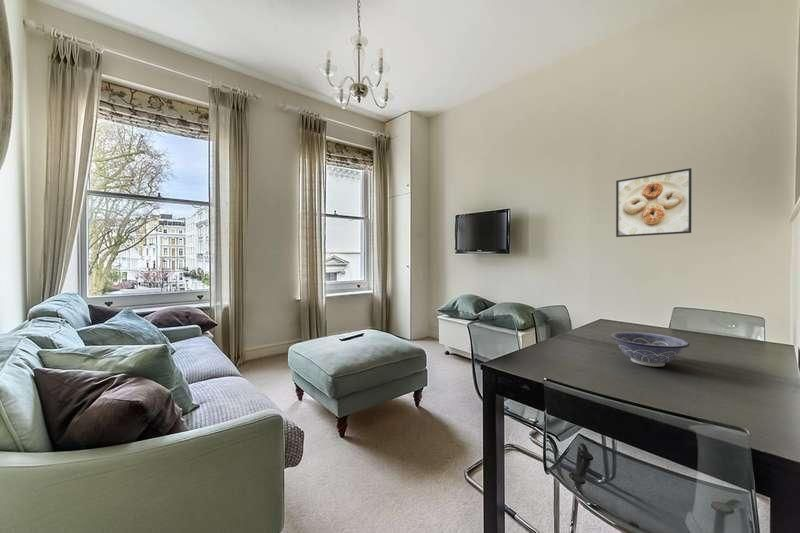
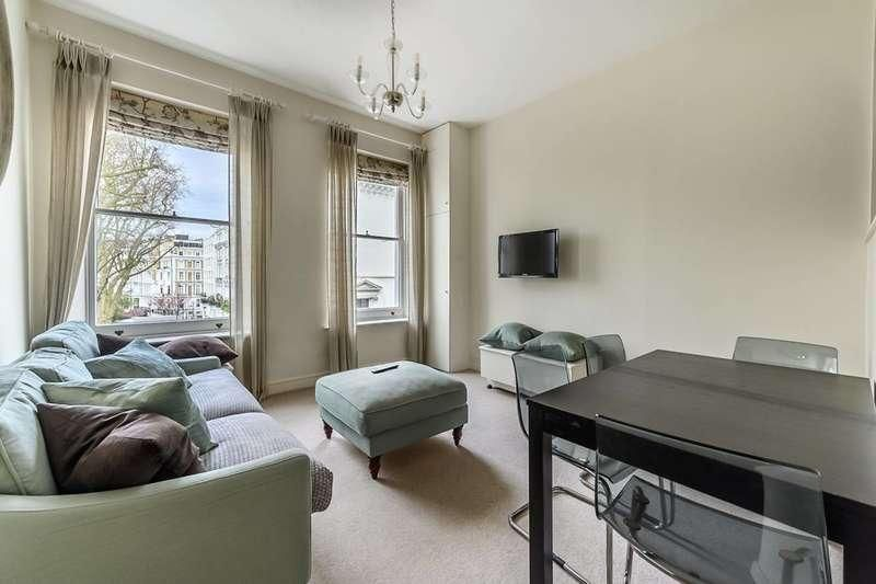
- decorative bowl (647, 350)
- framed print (651, 205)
